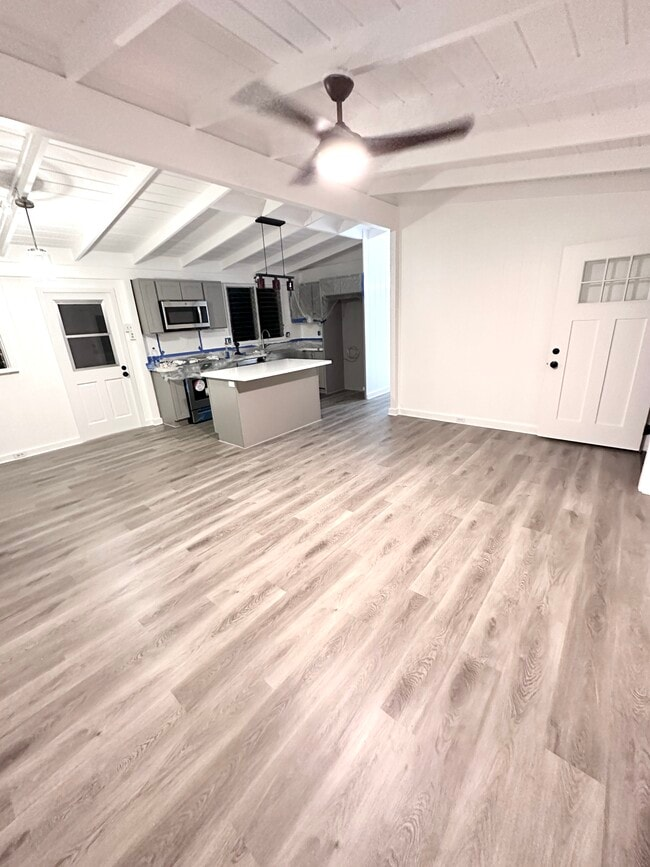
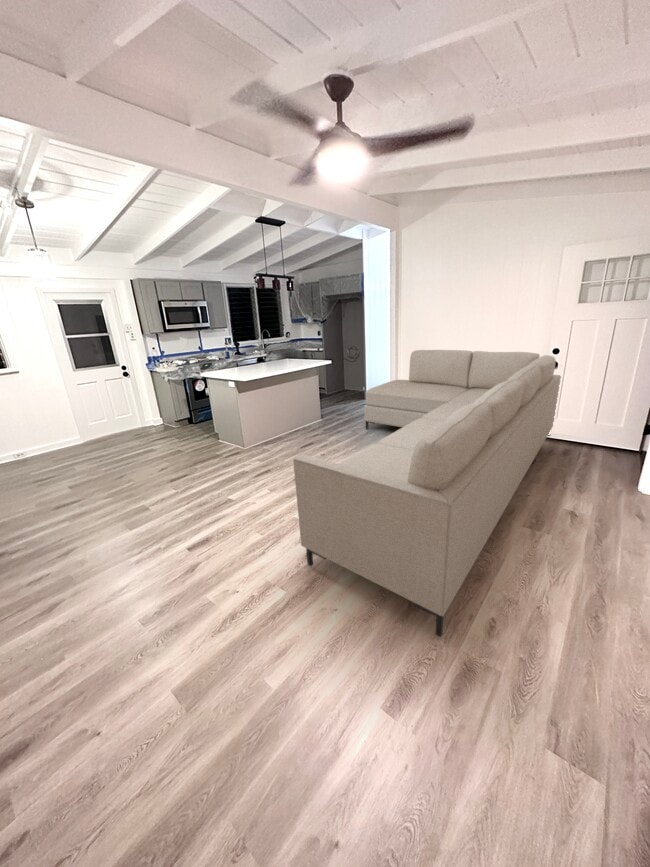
+ sofa (408, 419)
